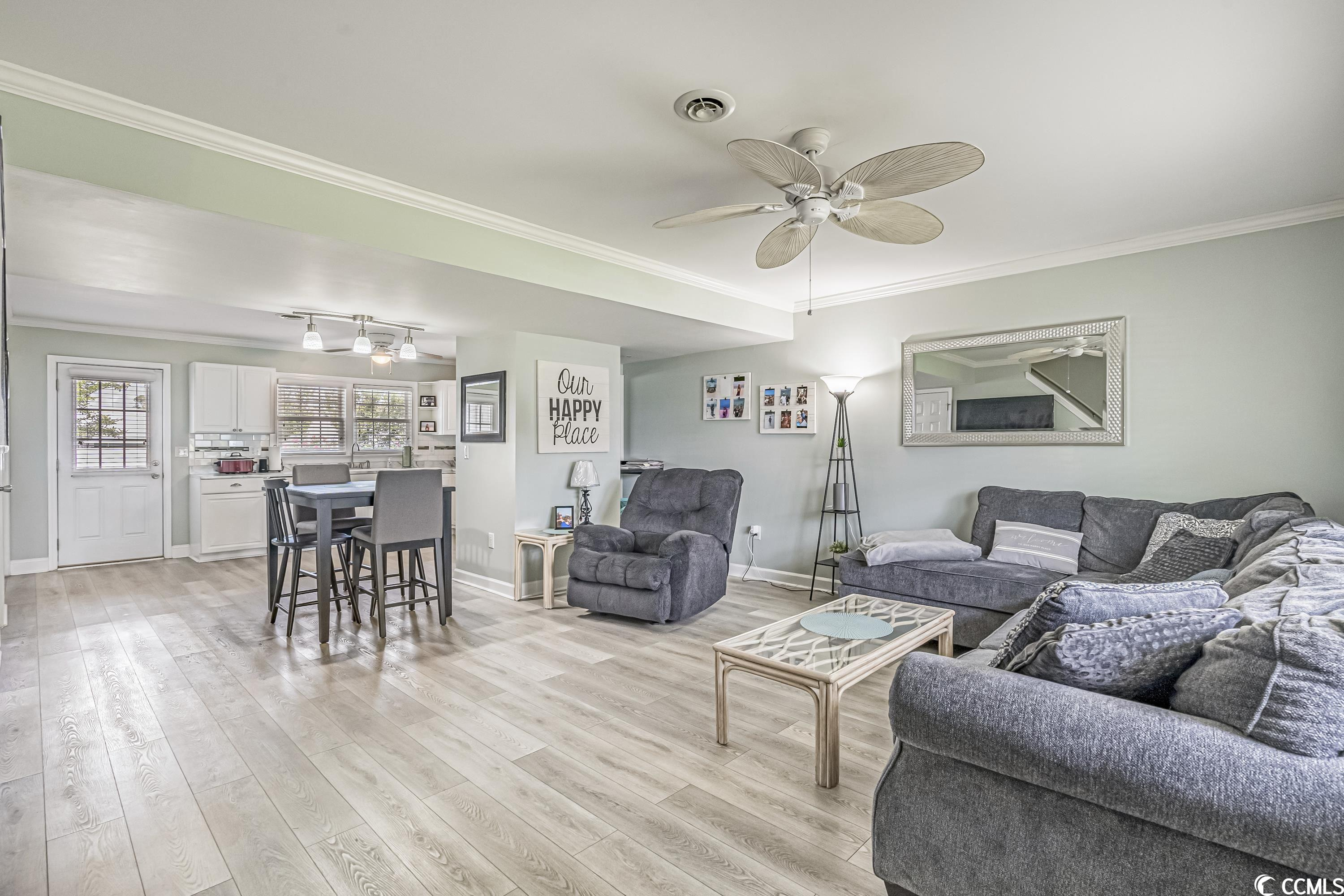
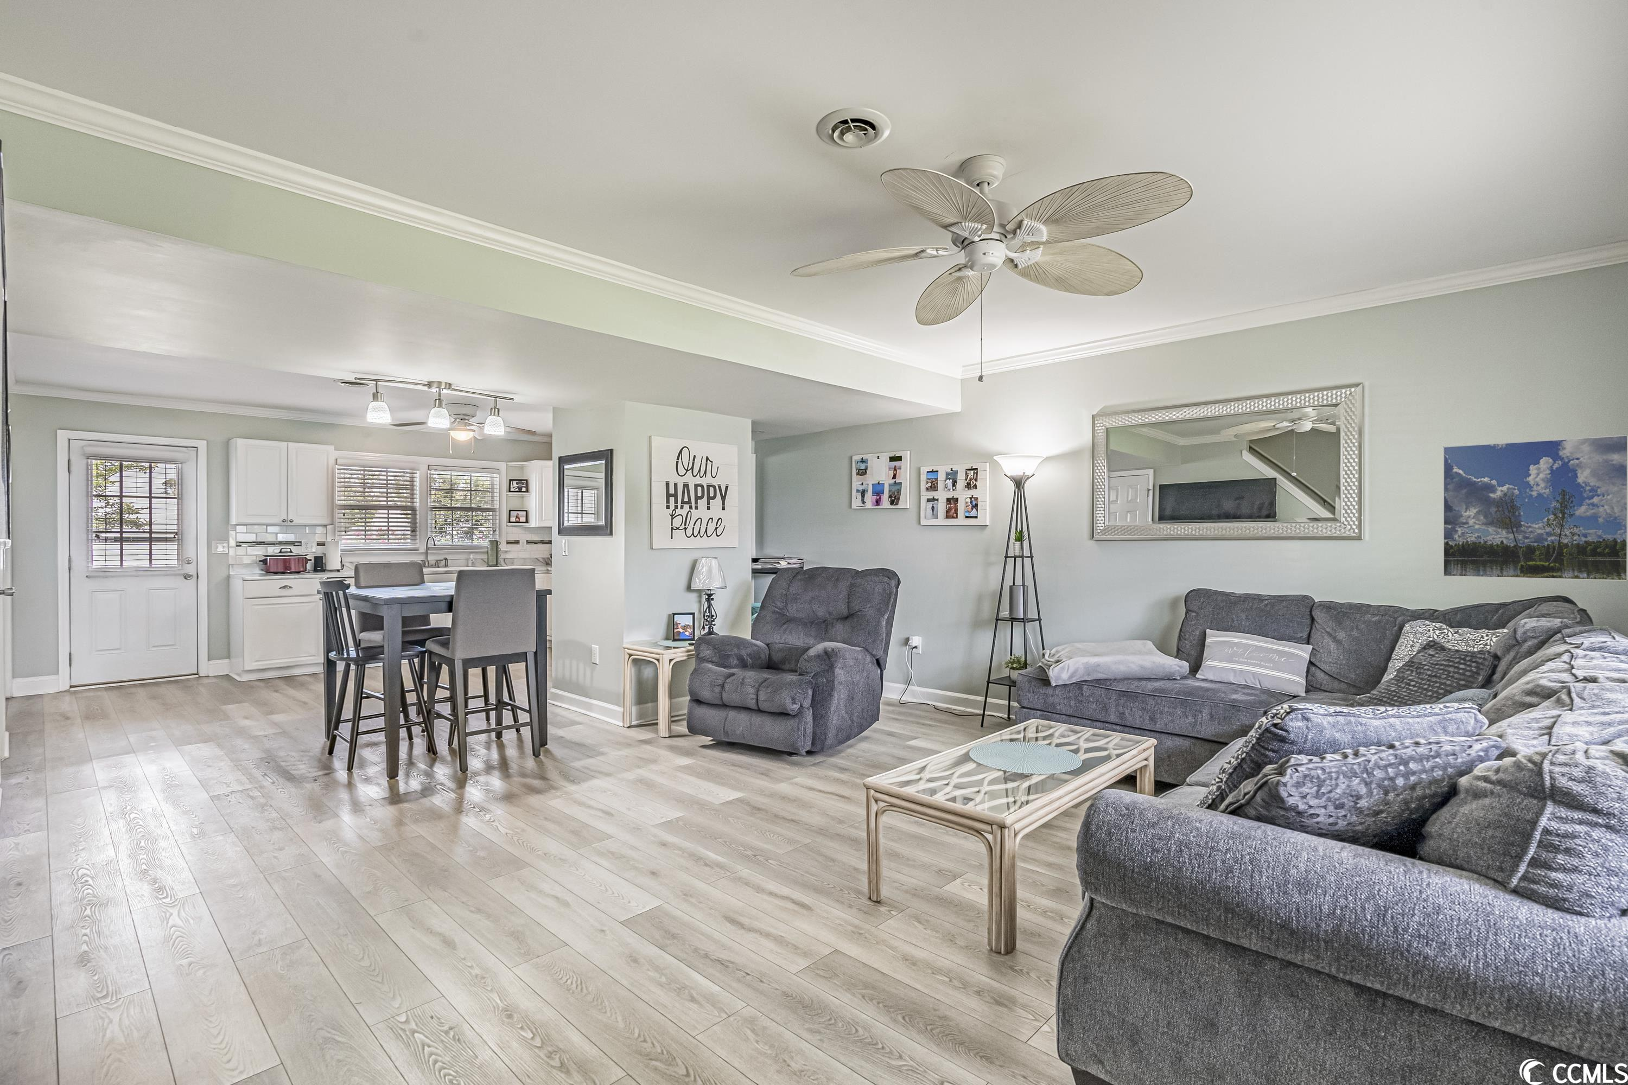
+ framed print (1530, 510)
